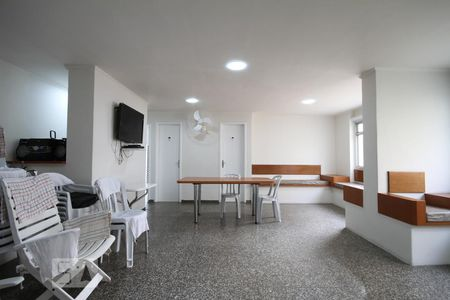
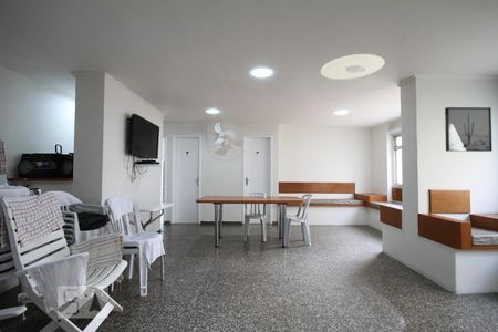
+ wall art (468, 129)
+ ceiling light (351, 65)
